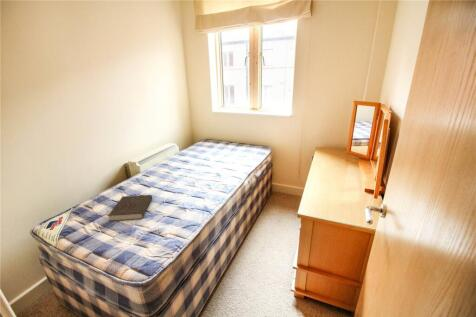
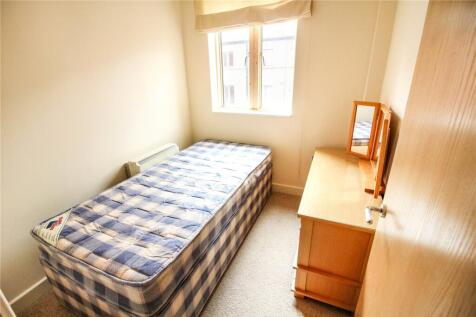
- book (132, 206)
